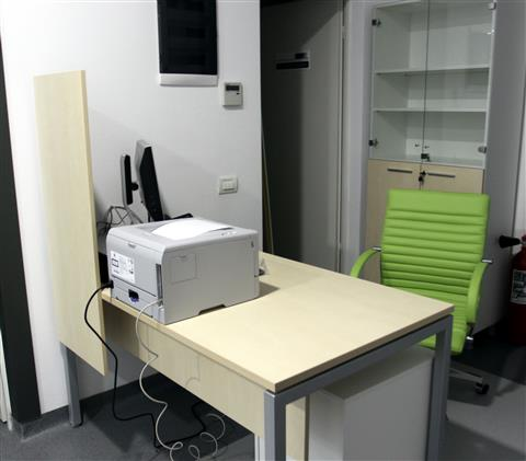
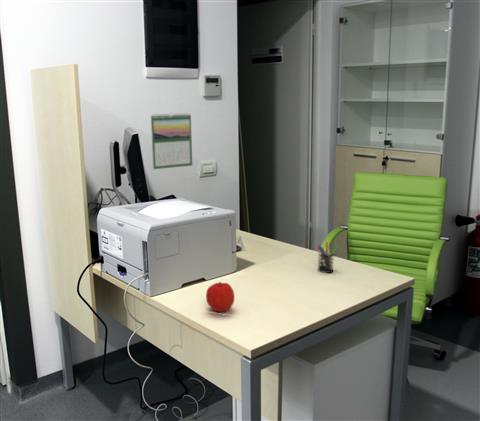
+ pen holder (327, 255)
+ fruit (220, 296)
+ calendar (172, 140)
